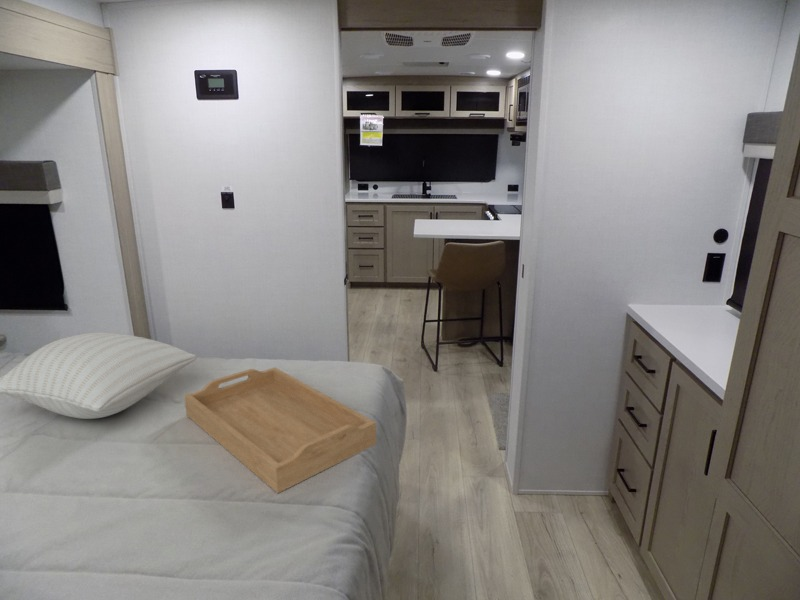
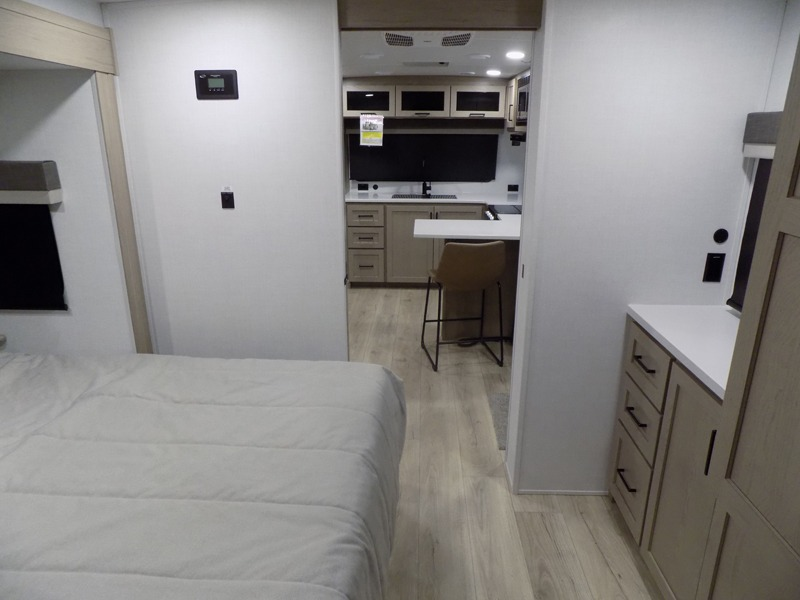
- serving tray (275, 415)
- pillow (99, 371)
